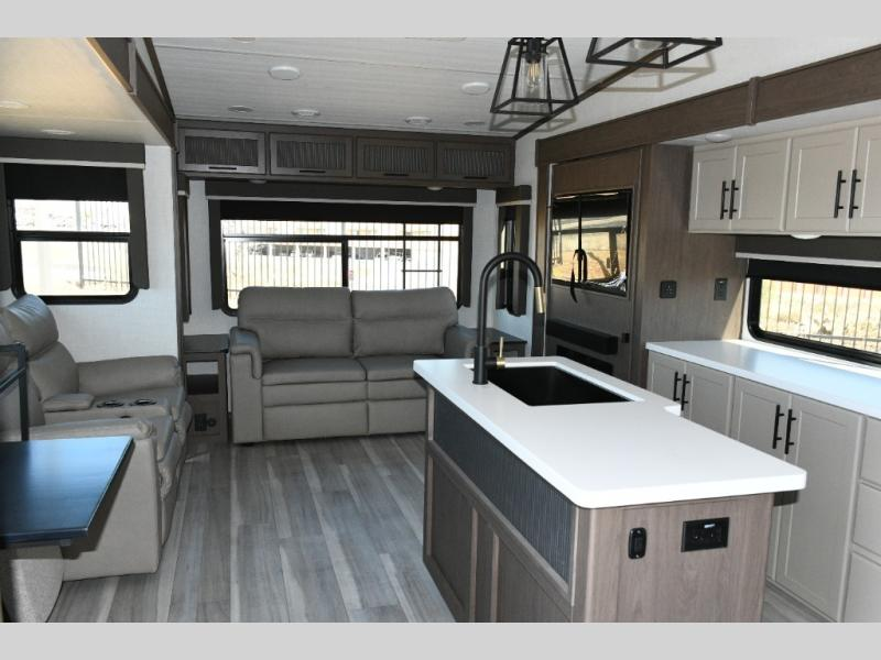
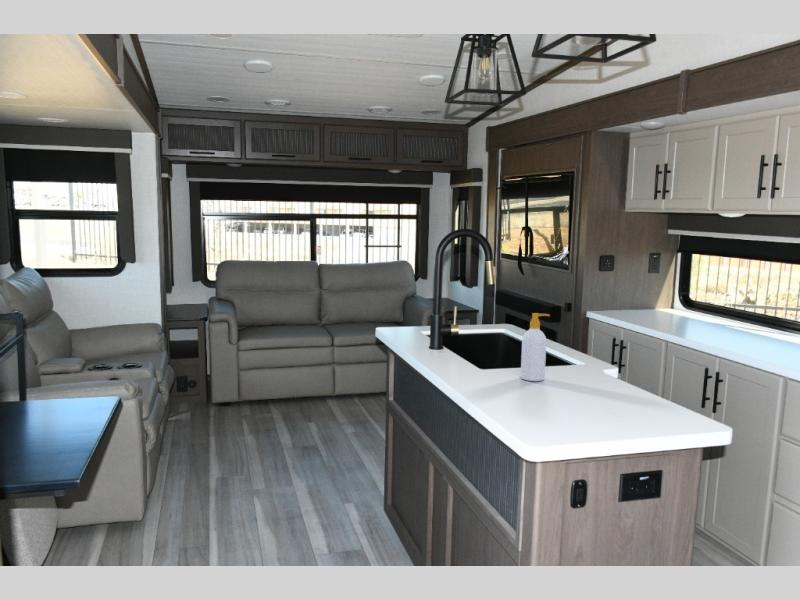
+ soap bottle (535, 346)
